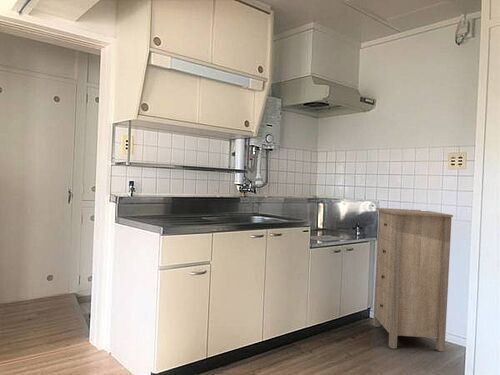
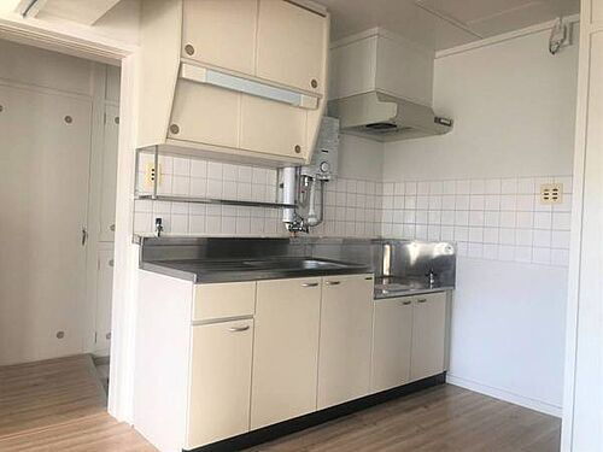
- storage cabinet (407, 274)
